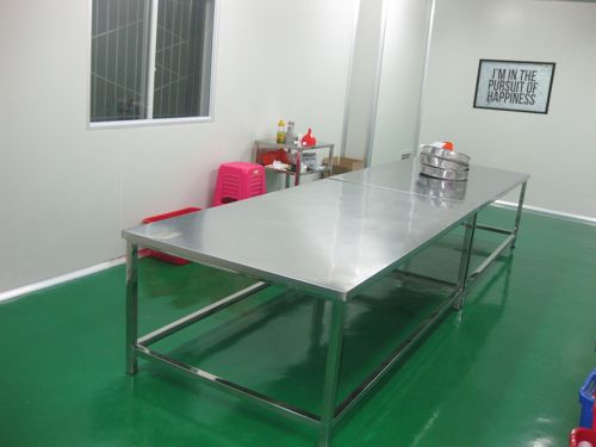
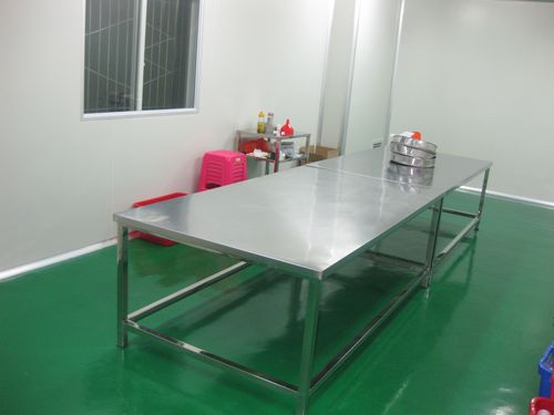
- mirror (513, 86)
